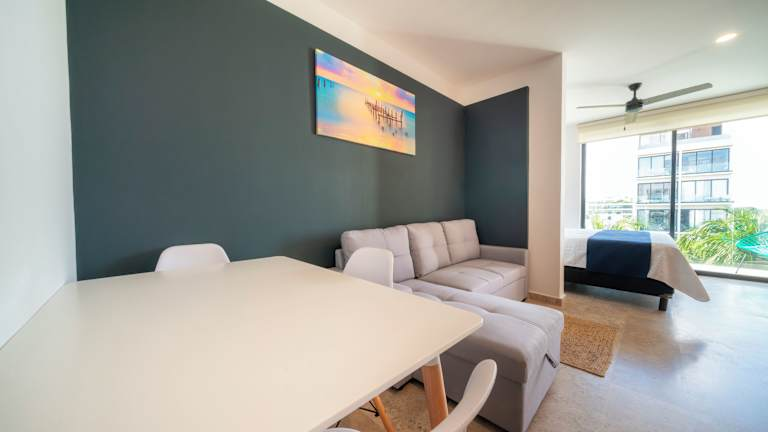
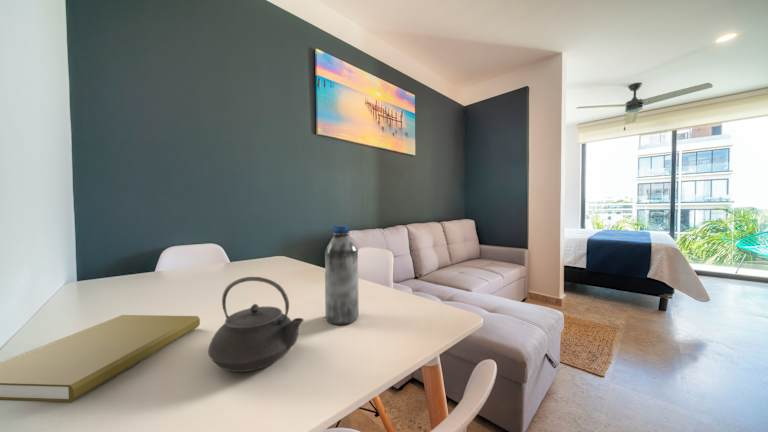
+ teapot (260, 316)
+ water bottle (341, 272)
+ book (104, 347)
